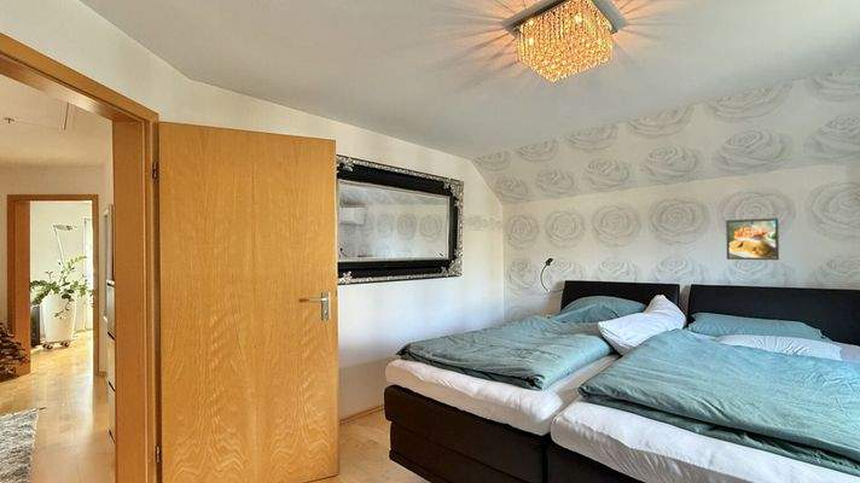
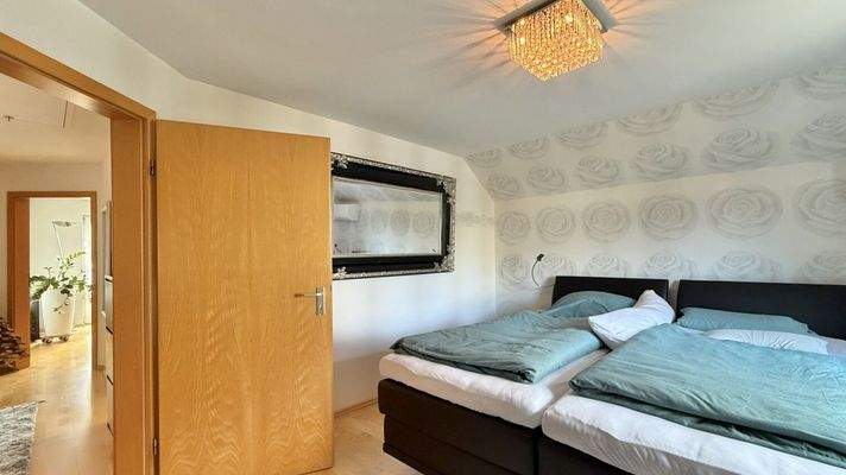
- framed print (751, 239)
